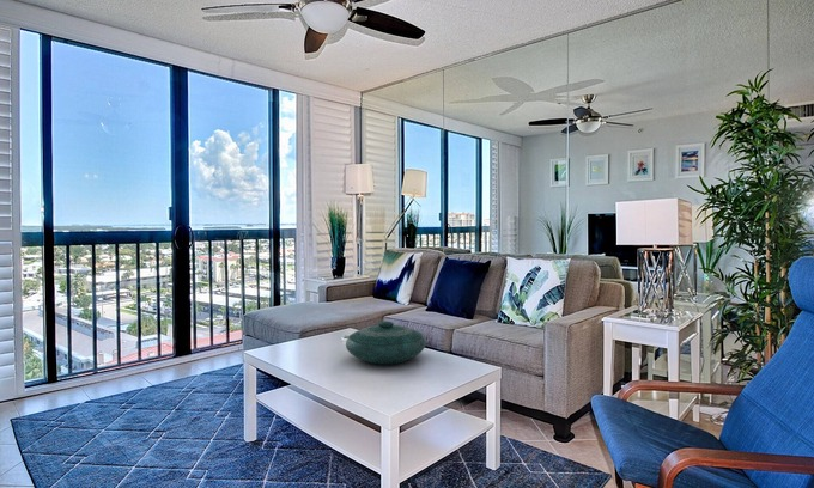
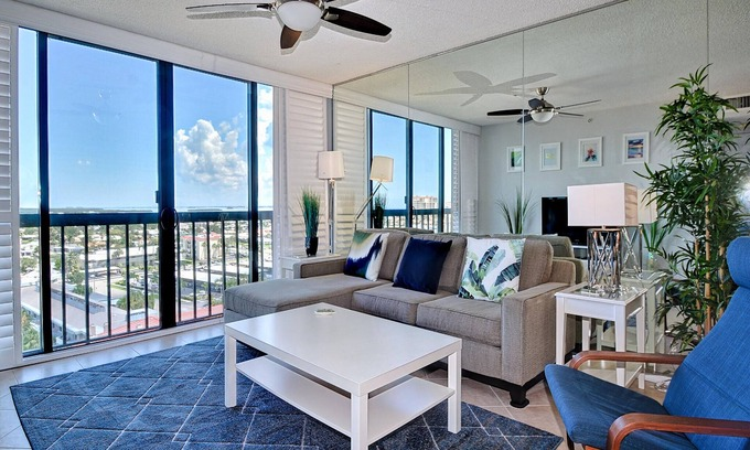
- decorative bowl (385, 338)
